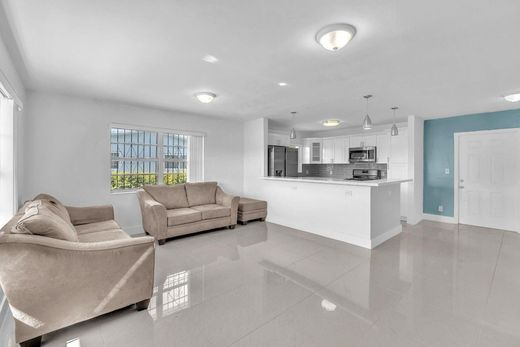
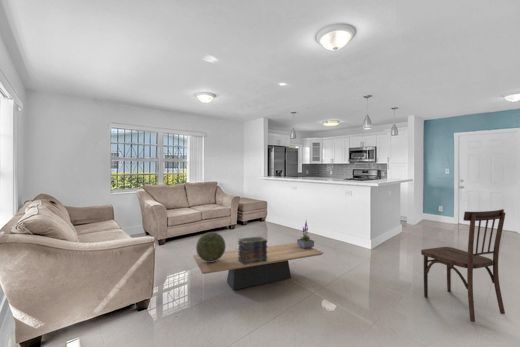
+ dining chair (459, 255)
+ decorative sphere (211, 246)
+ coffee table (259, 266)
+ book stack (252, 249)
+ potted plant (305, 233)
